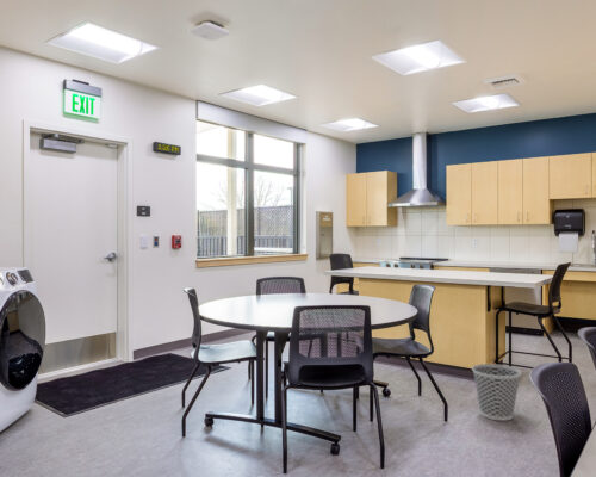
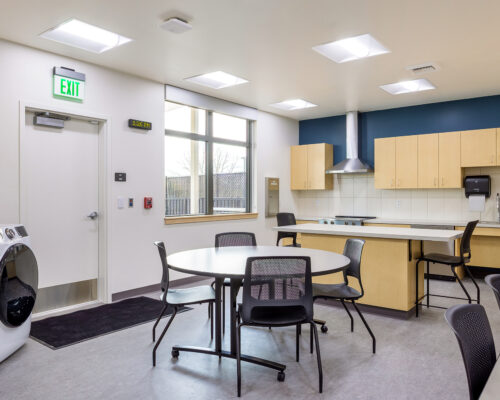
- wastebasket (496, 392)
